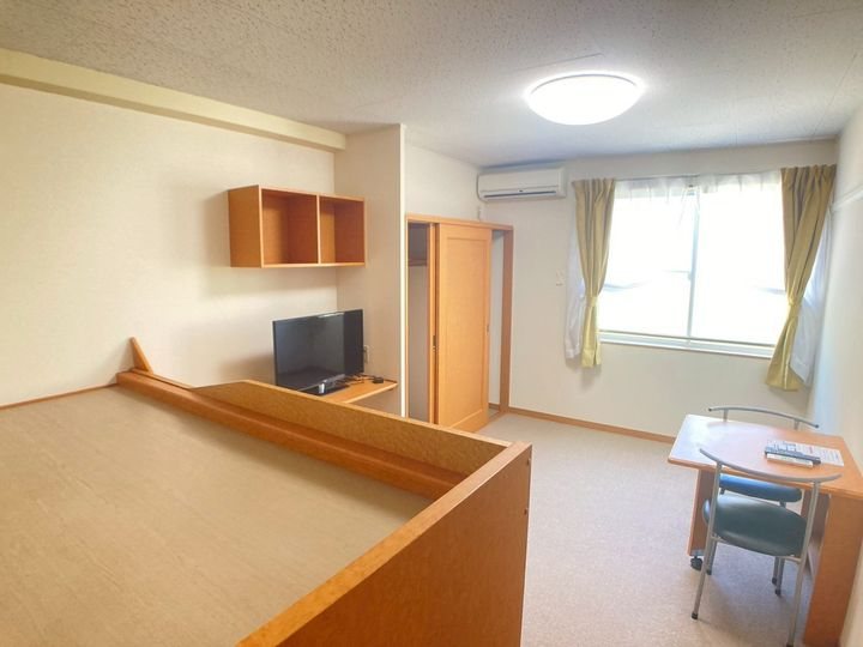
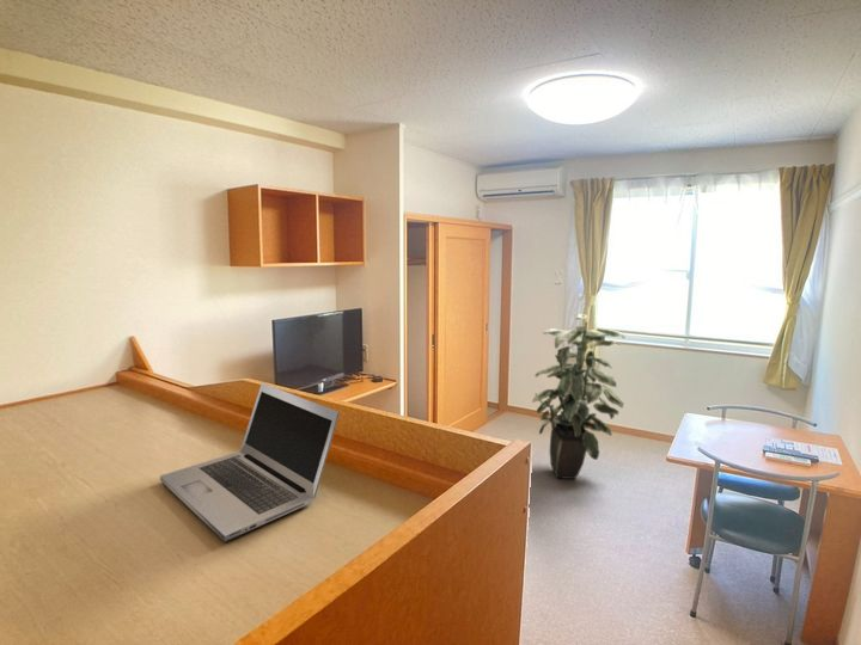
+ indoor plant (576, 399)
+ laptop (248, 448)
